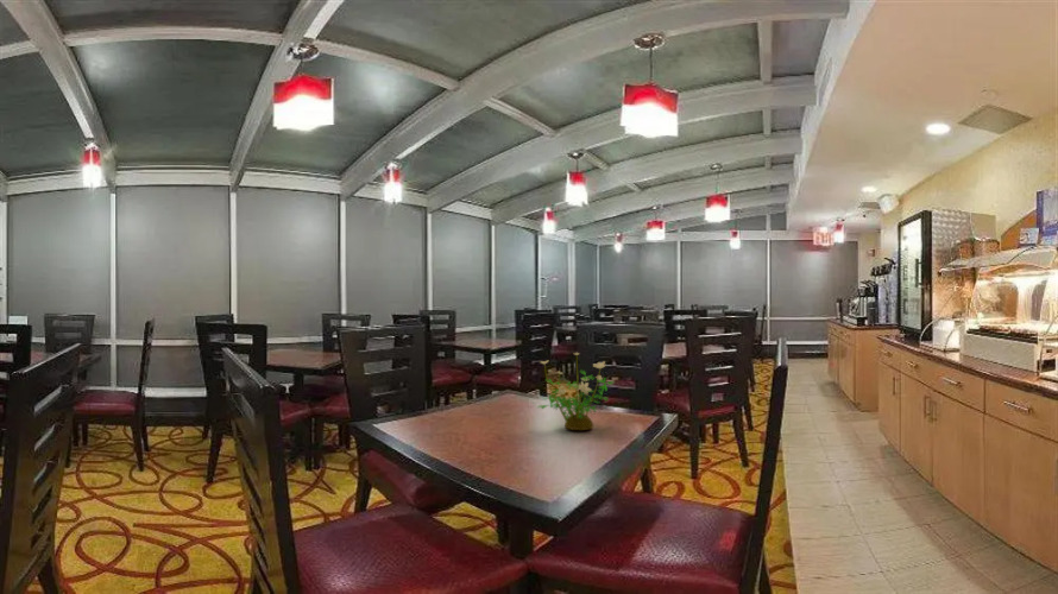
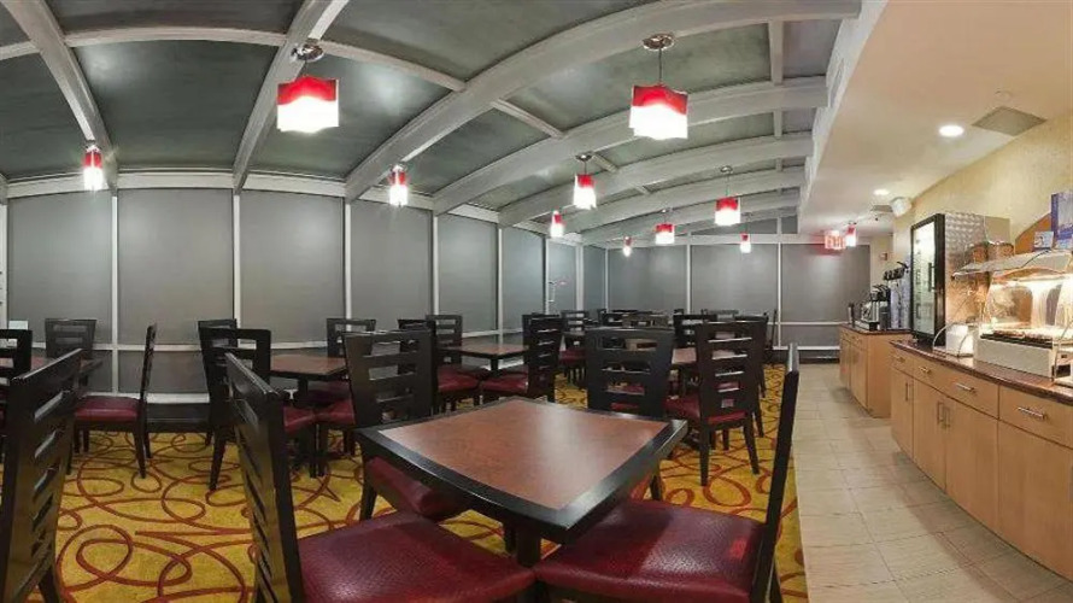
- potted plant (575, 390)
